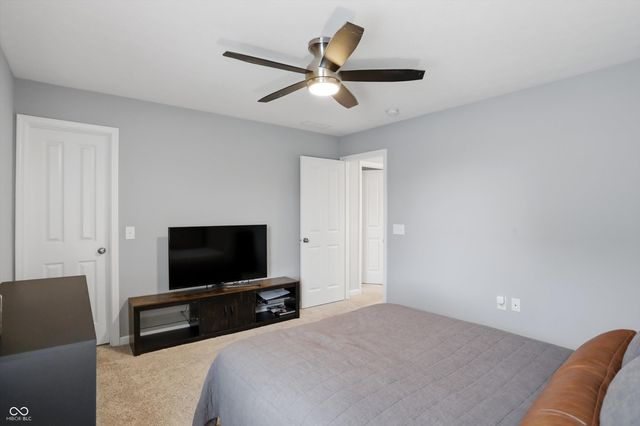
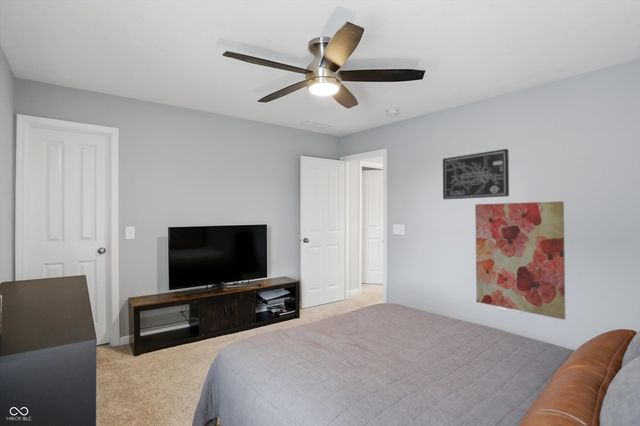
+ wall art (473, 176)
+ wall art (516, 256)
